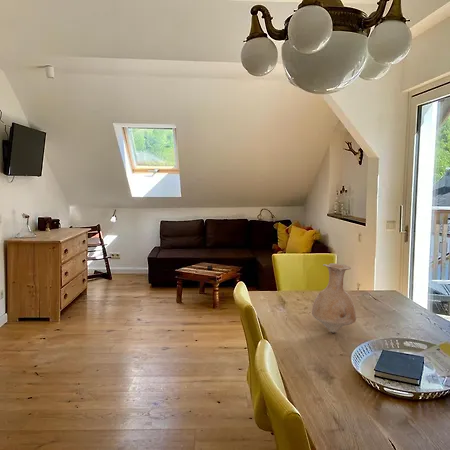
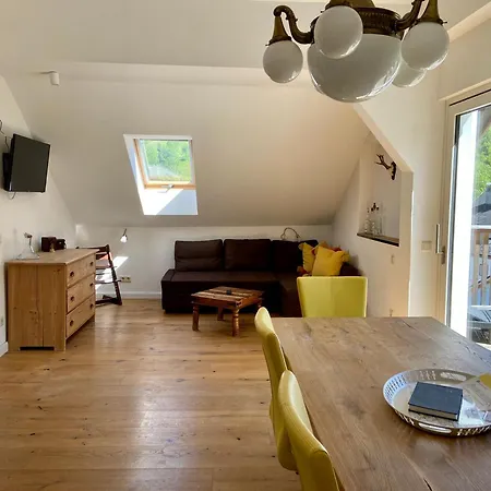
- vase (334, 298)
